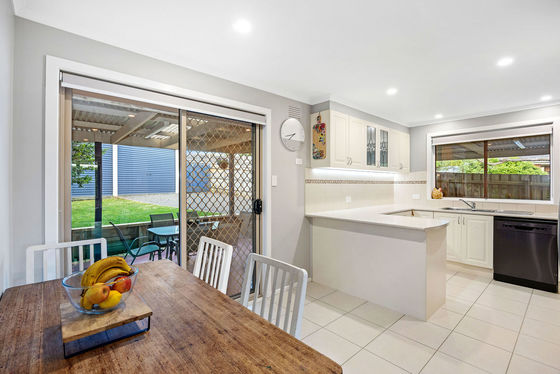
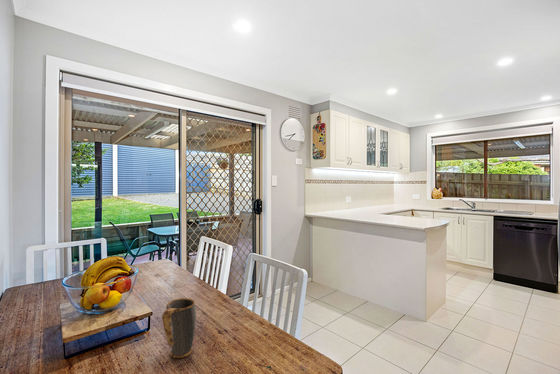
+ mug (178, 329)
